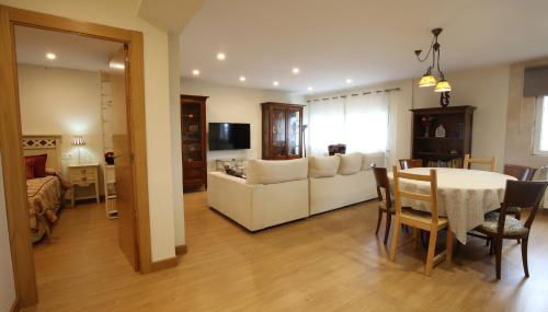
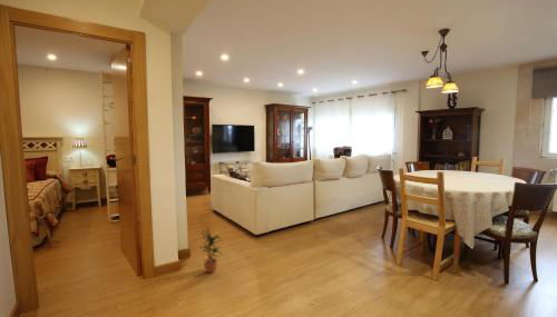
+ potted plant (211, 249)
